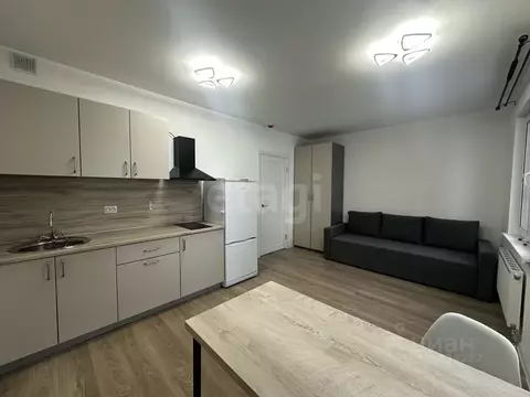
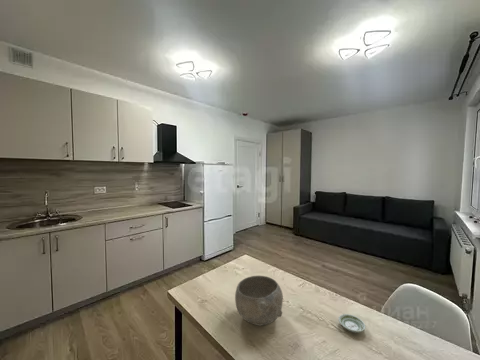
+ saucer (351, 324)
+ bowl (258, 300)
